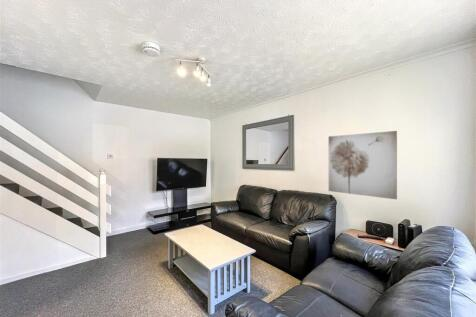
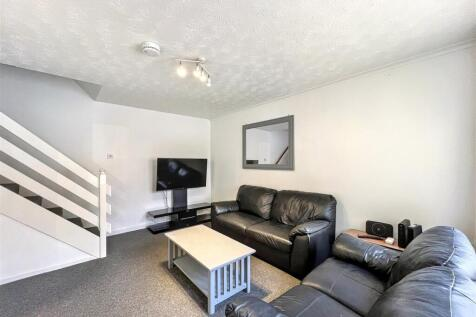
- wall art (358, 164)
